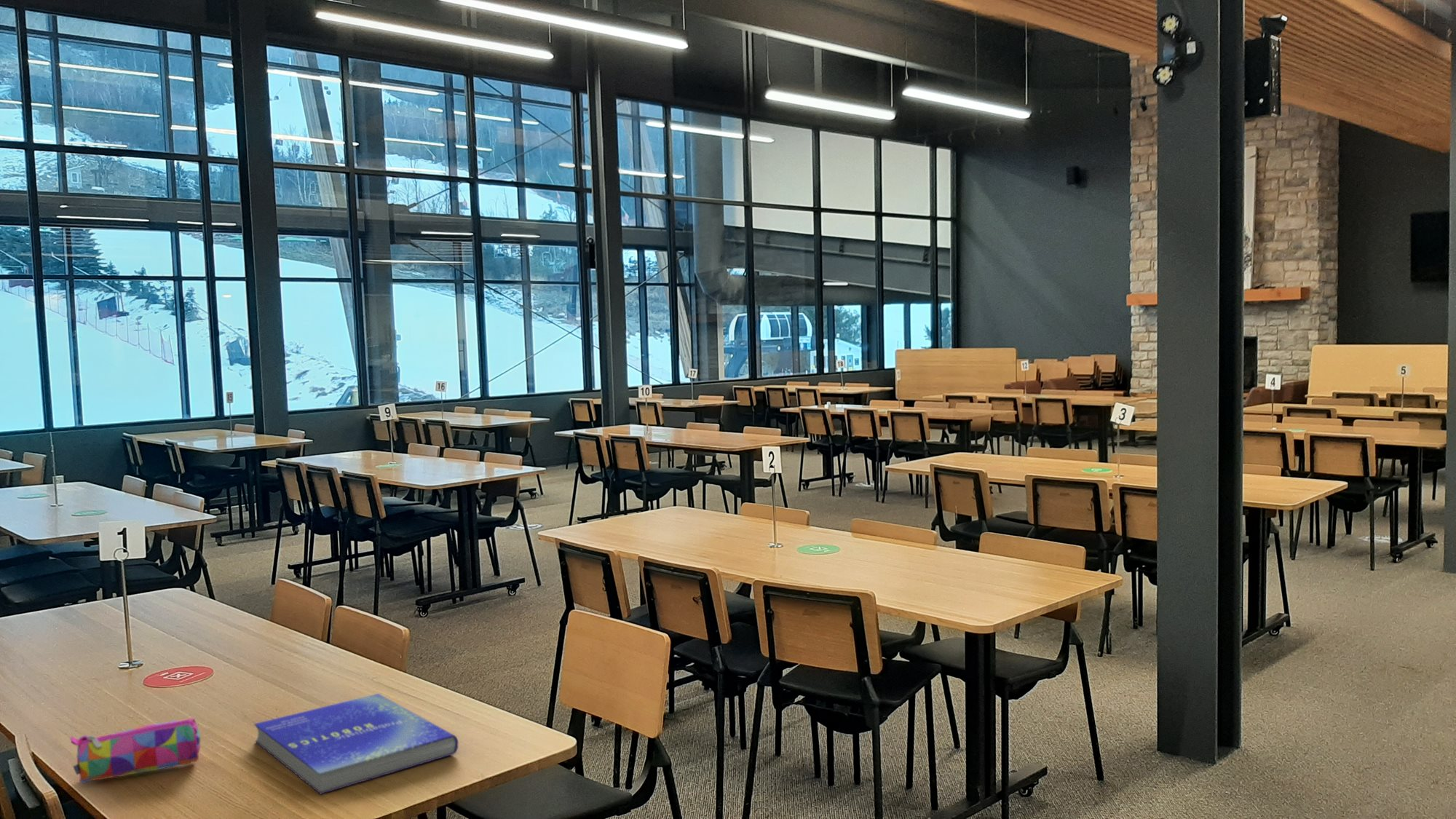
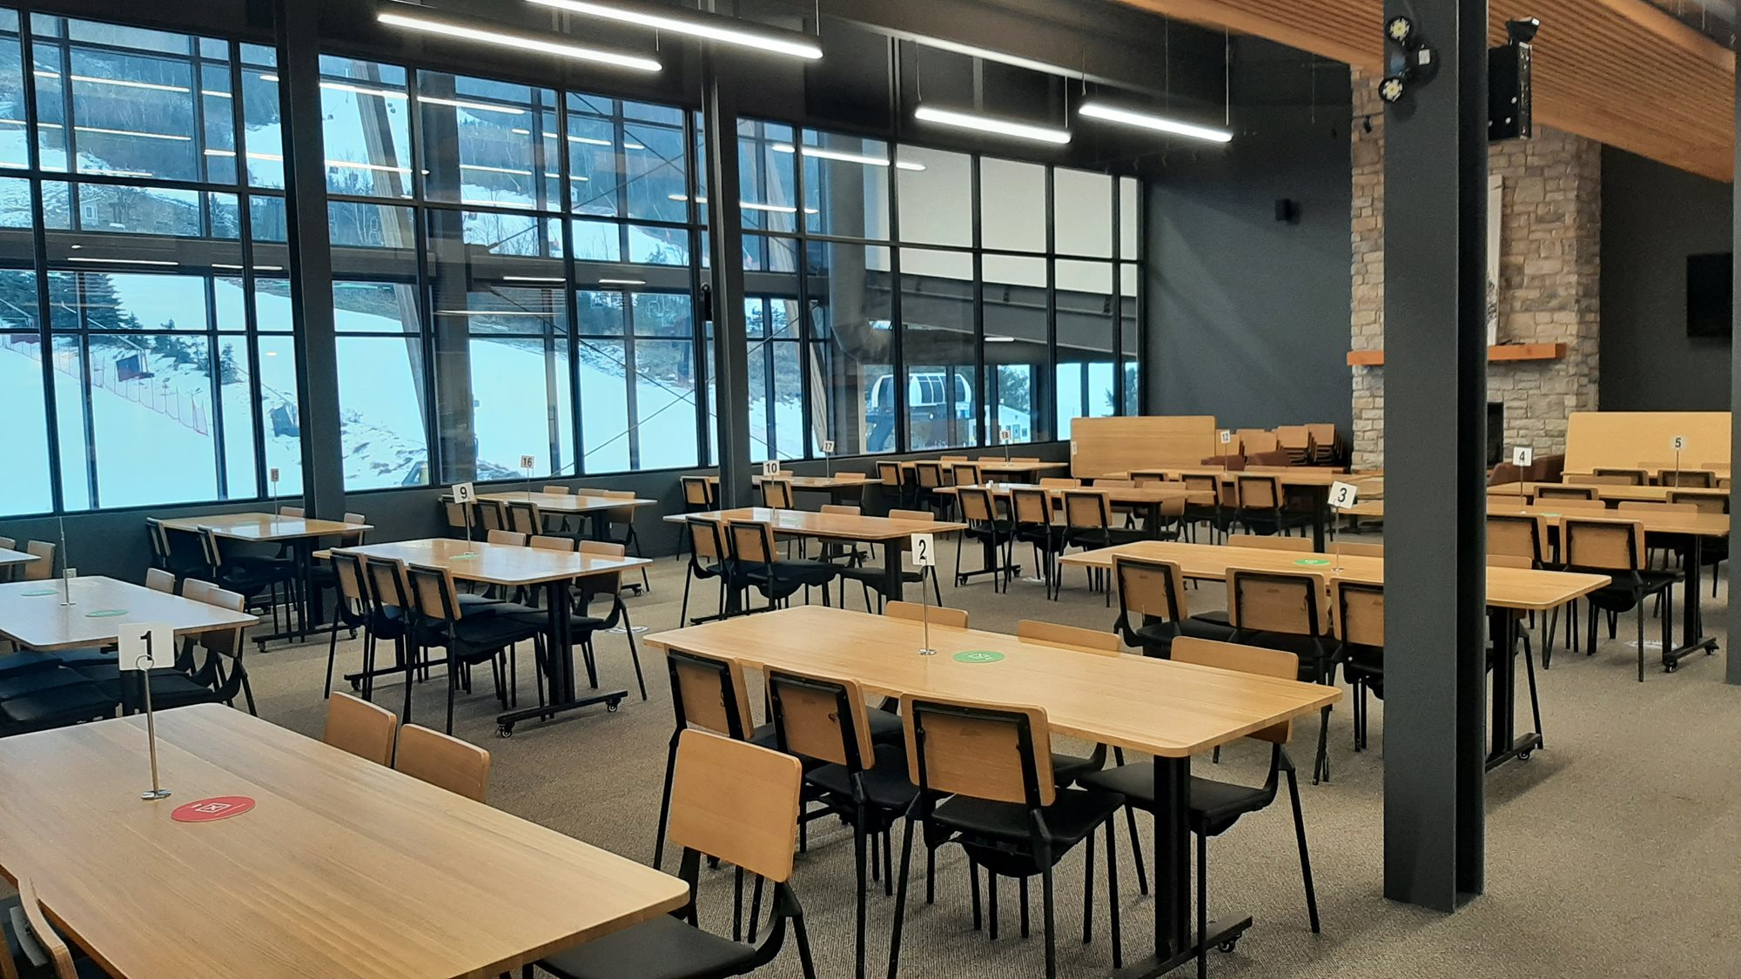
- pencil case (138, 749)
- book (354, 737)
